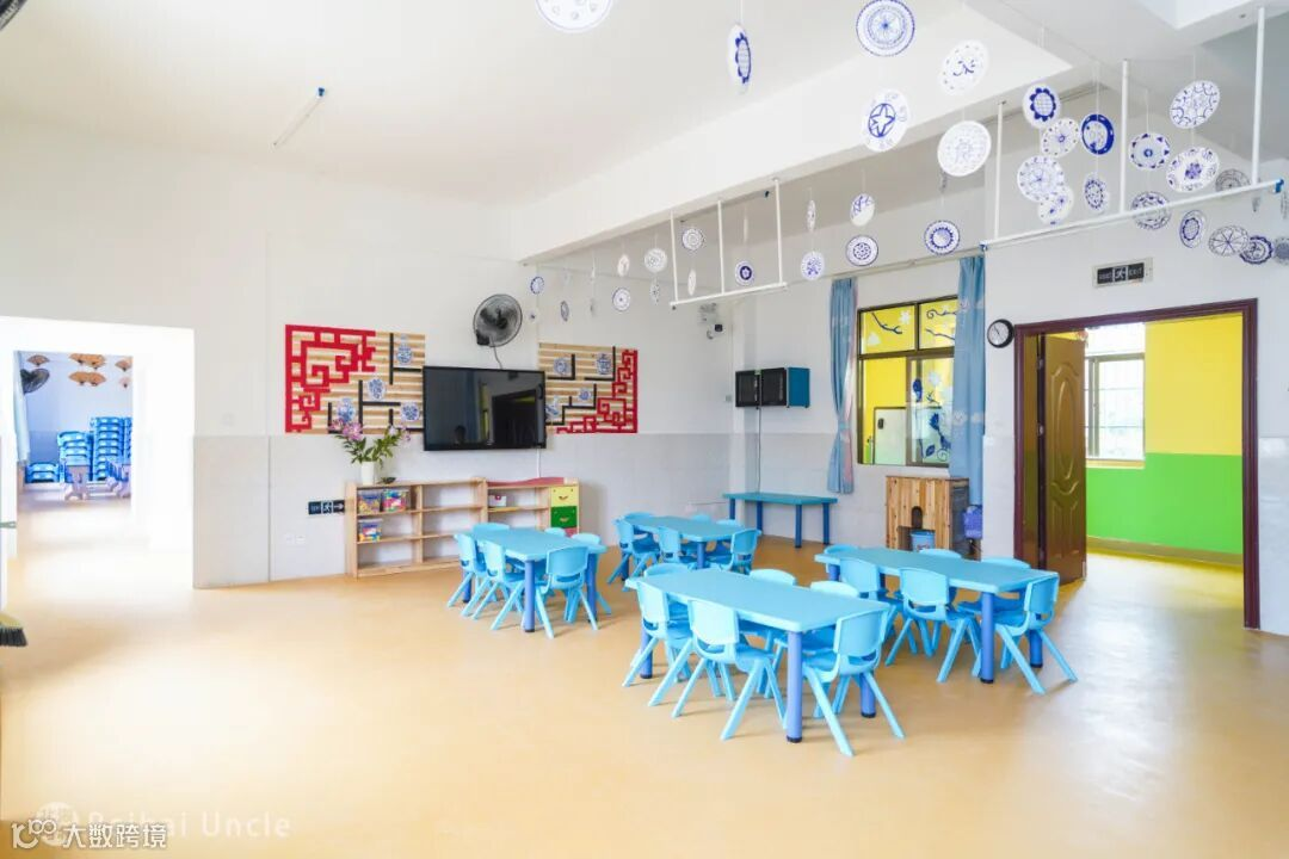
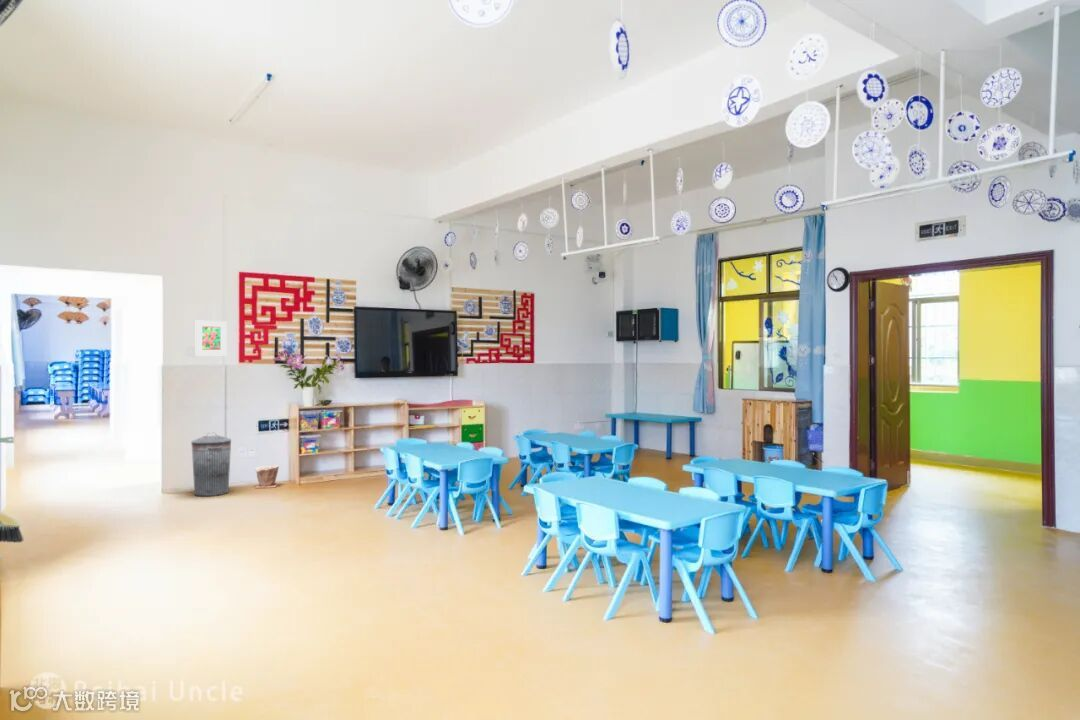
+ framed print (211, 338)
+ plant pot (267, 475)
+ trash can (211, 462)
